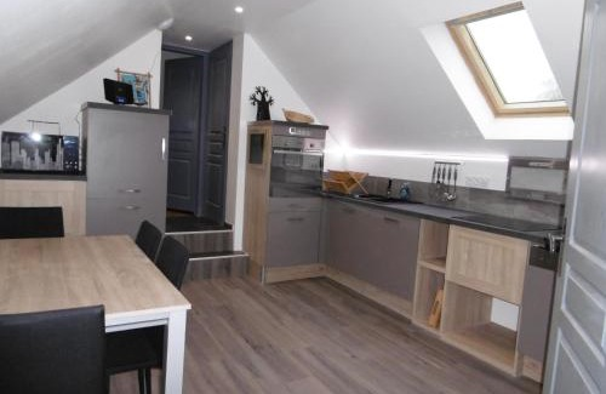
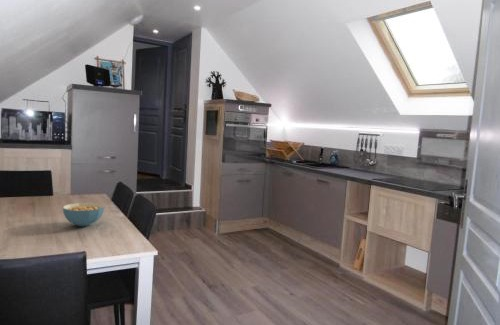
+ cereal bowl (83, 215)
